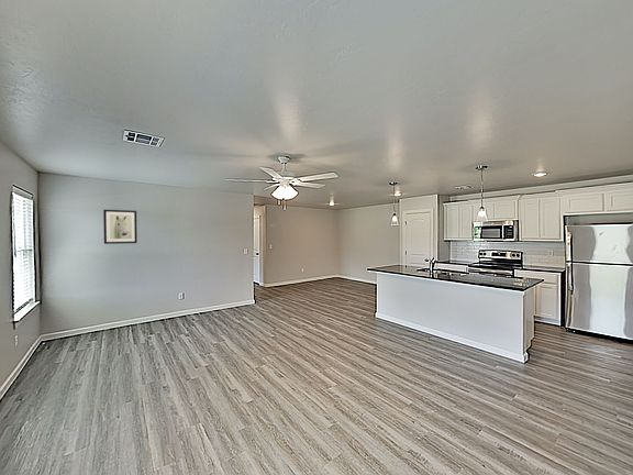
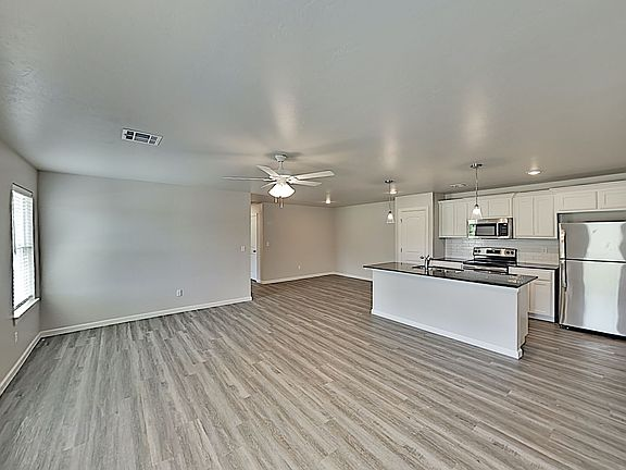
- wall art (120, 227)
